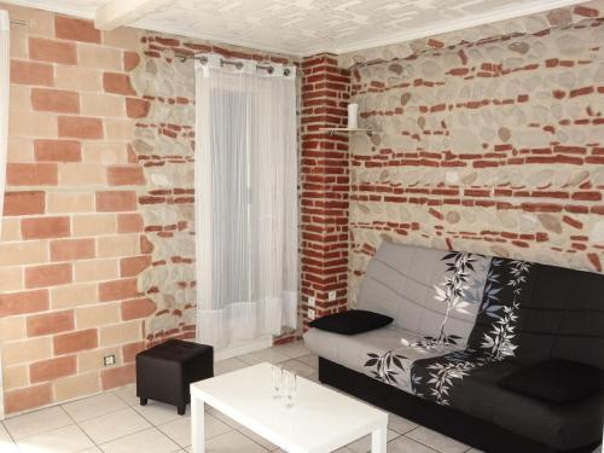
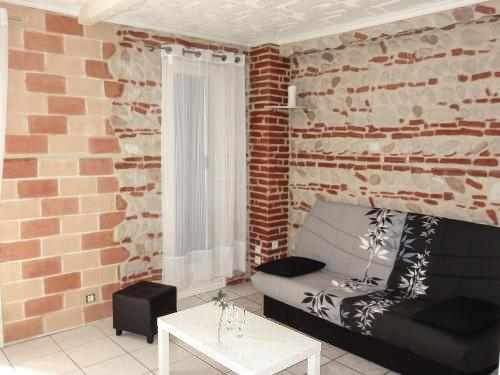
+ flower (222, 310)
